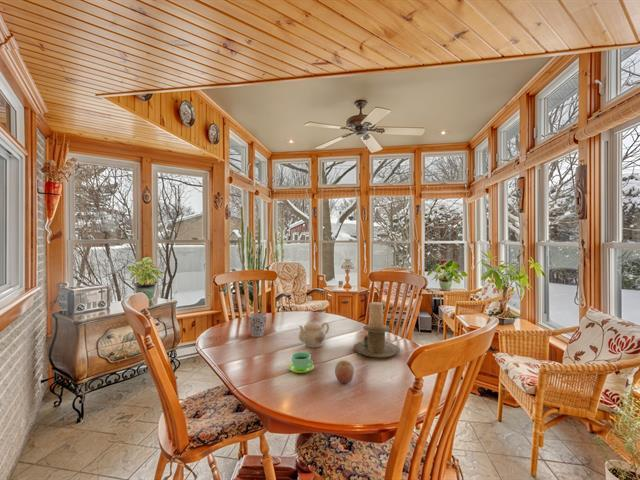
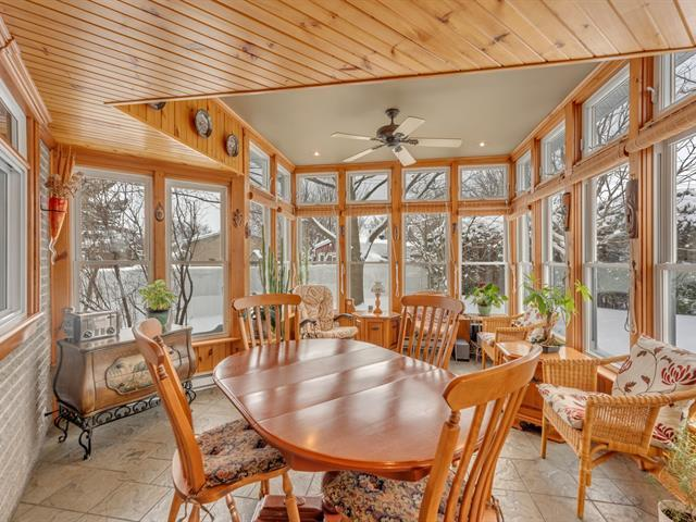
- fruit (344, 371)
- cup (257, 325)
- teapot (314, 332)
- cup (301, 362)
- candle holder (376, 326)
